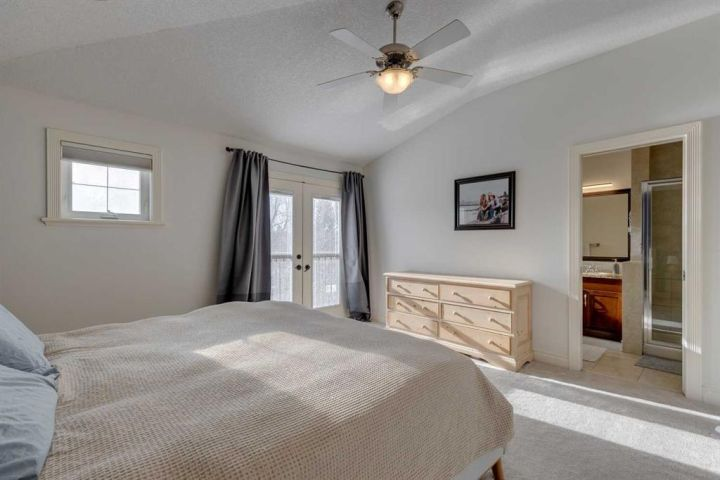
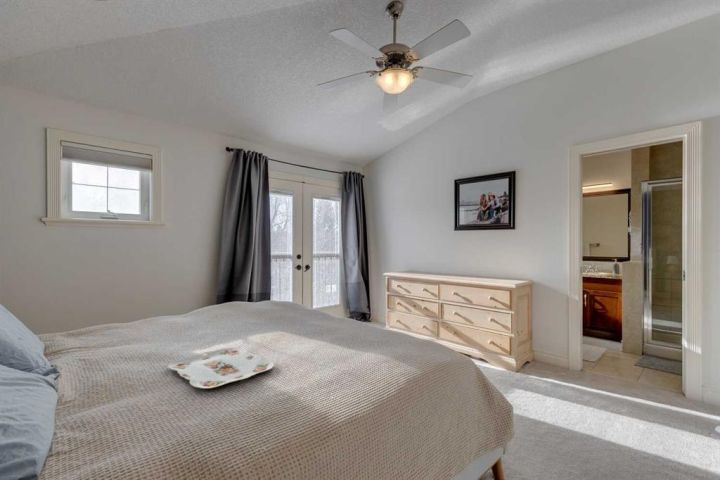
+ serving tray (221, 365)
